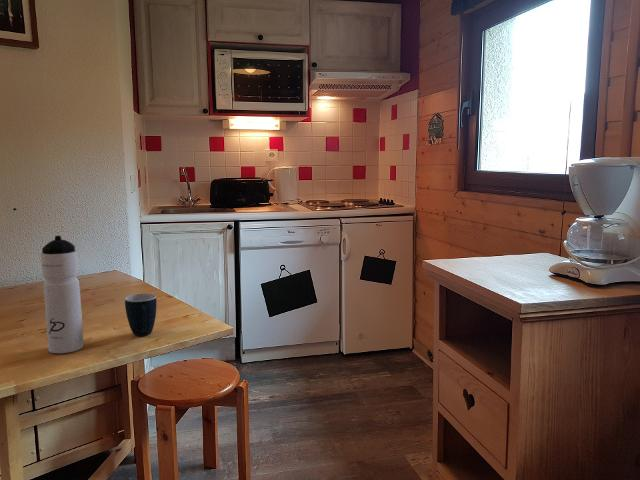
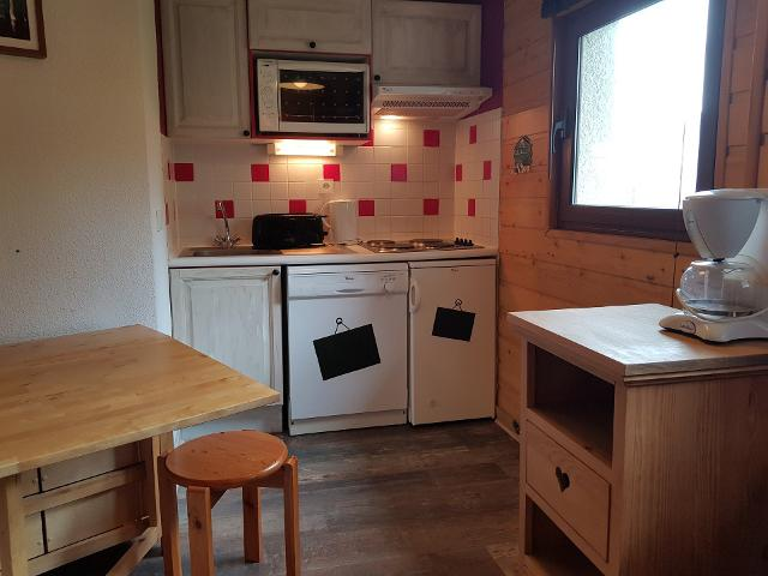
- water bottle (62, 292)
- mug (142, 317)
